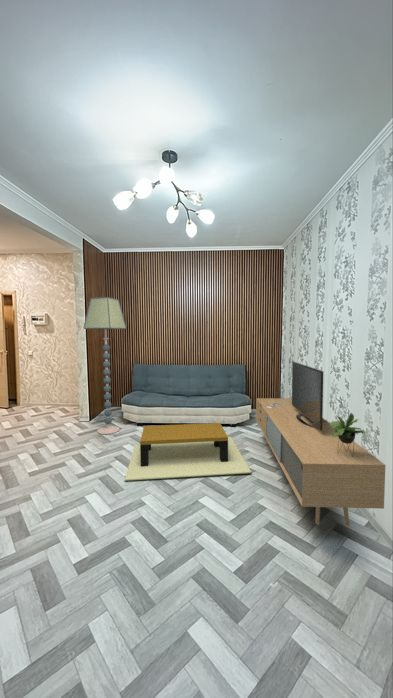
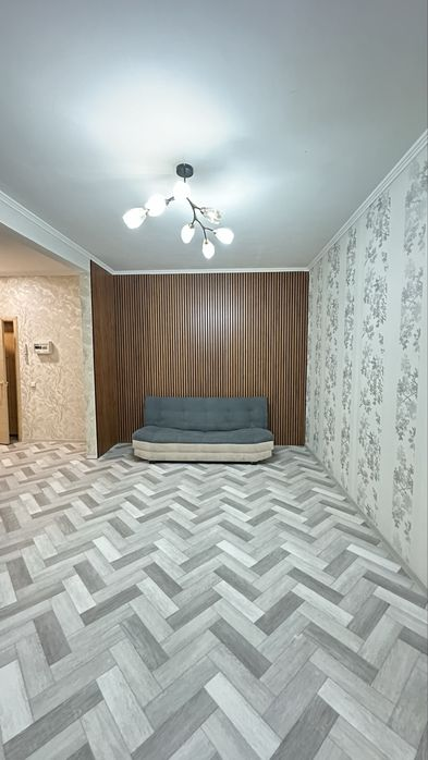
- floor lamp (106, 365)
- media console (300, 418)
- coffee table (186, 443)
